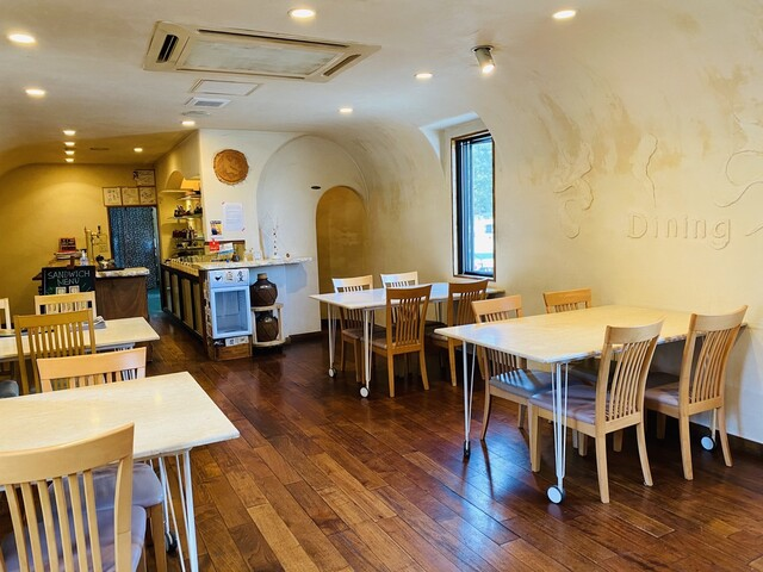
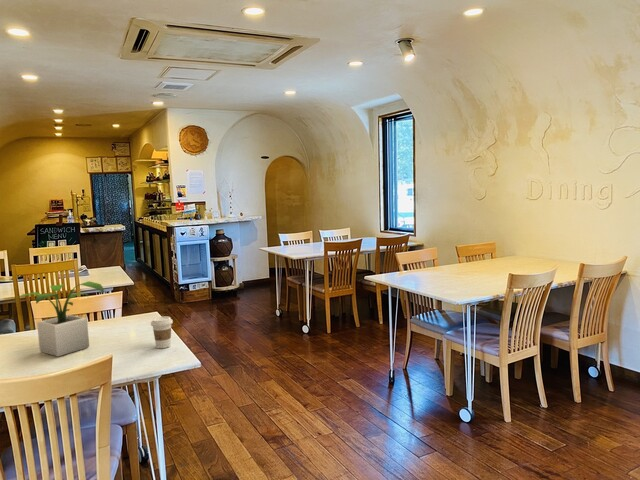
+ coffee cup (162, 332)
+ potted plant (63, 317)
